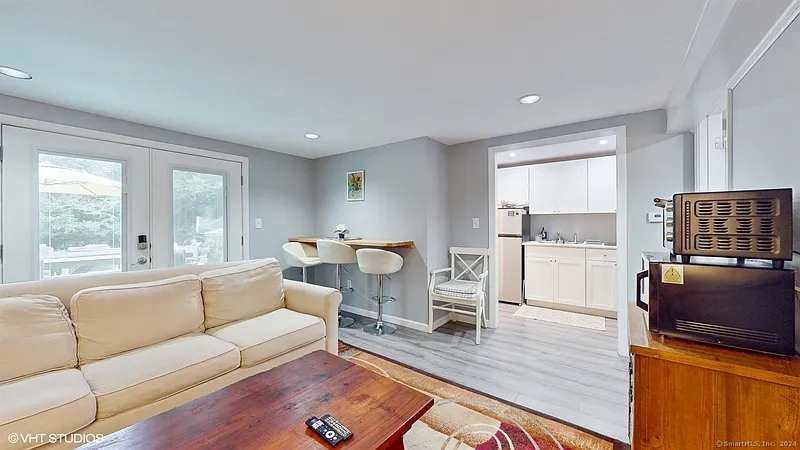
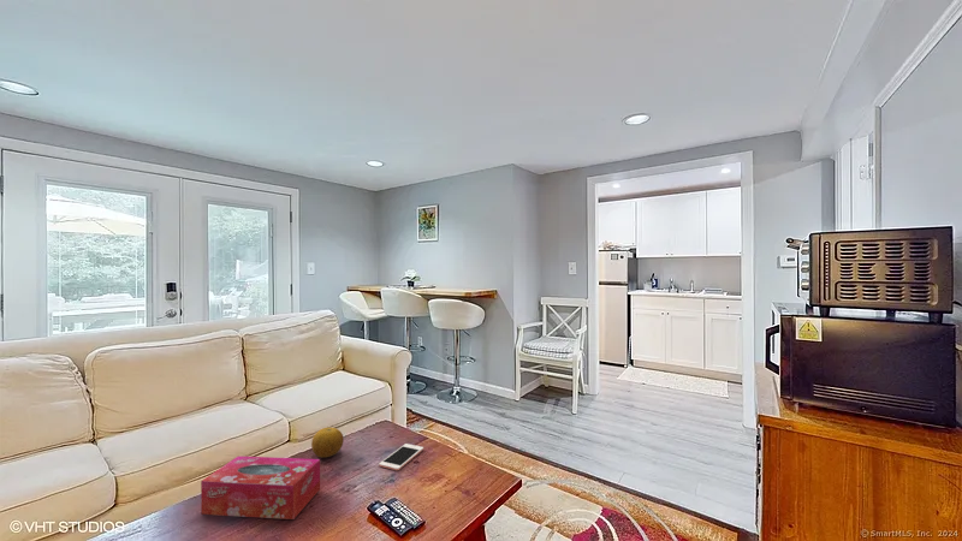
+ fruit (327, 441)
+ tissue box (263, 484)
+ cell phone (402, 456)
